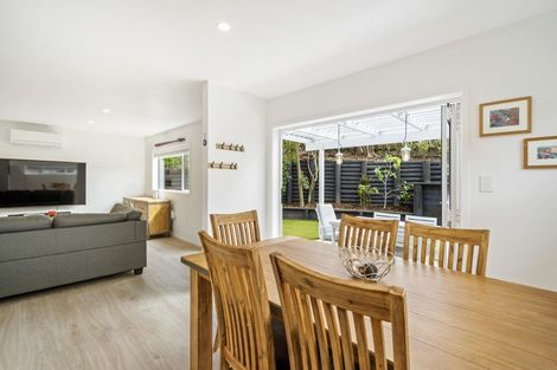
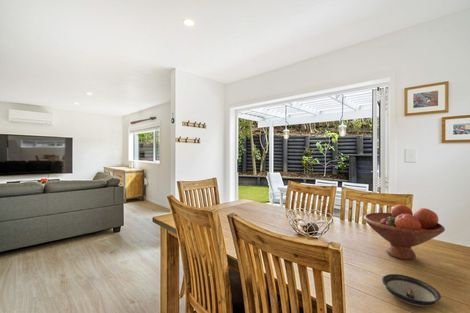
+ fruit bowl (400, 231)
+ saucer (409, 291)
